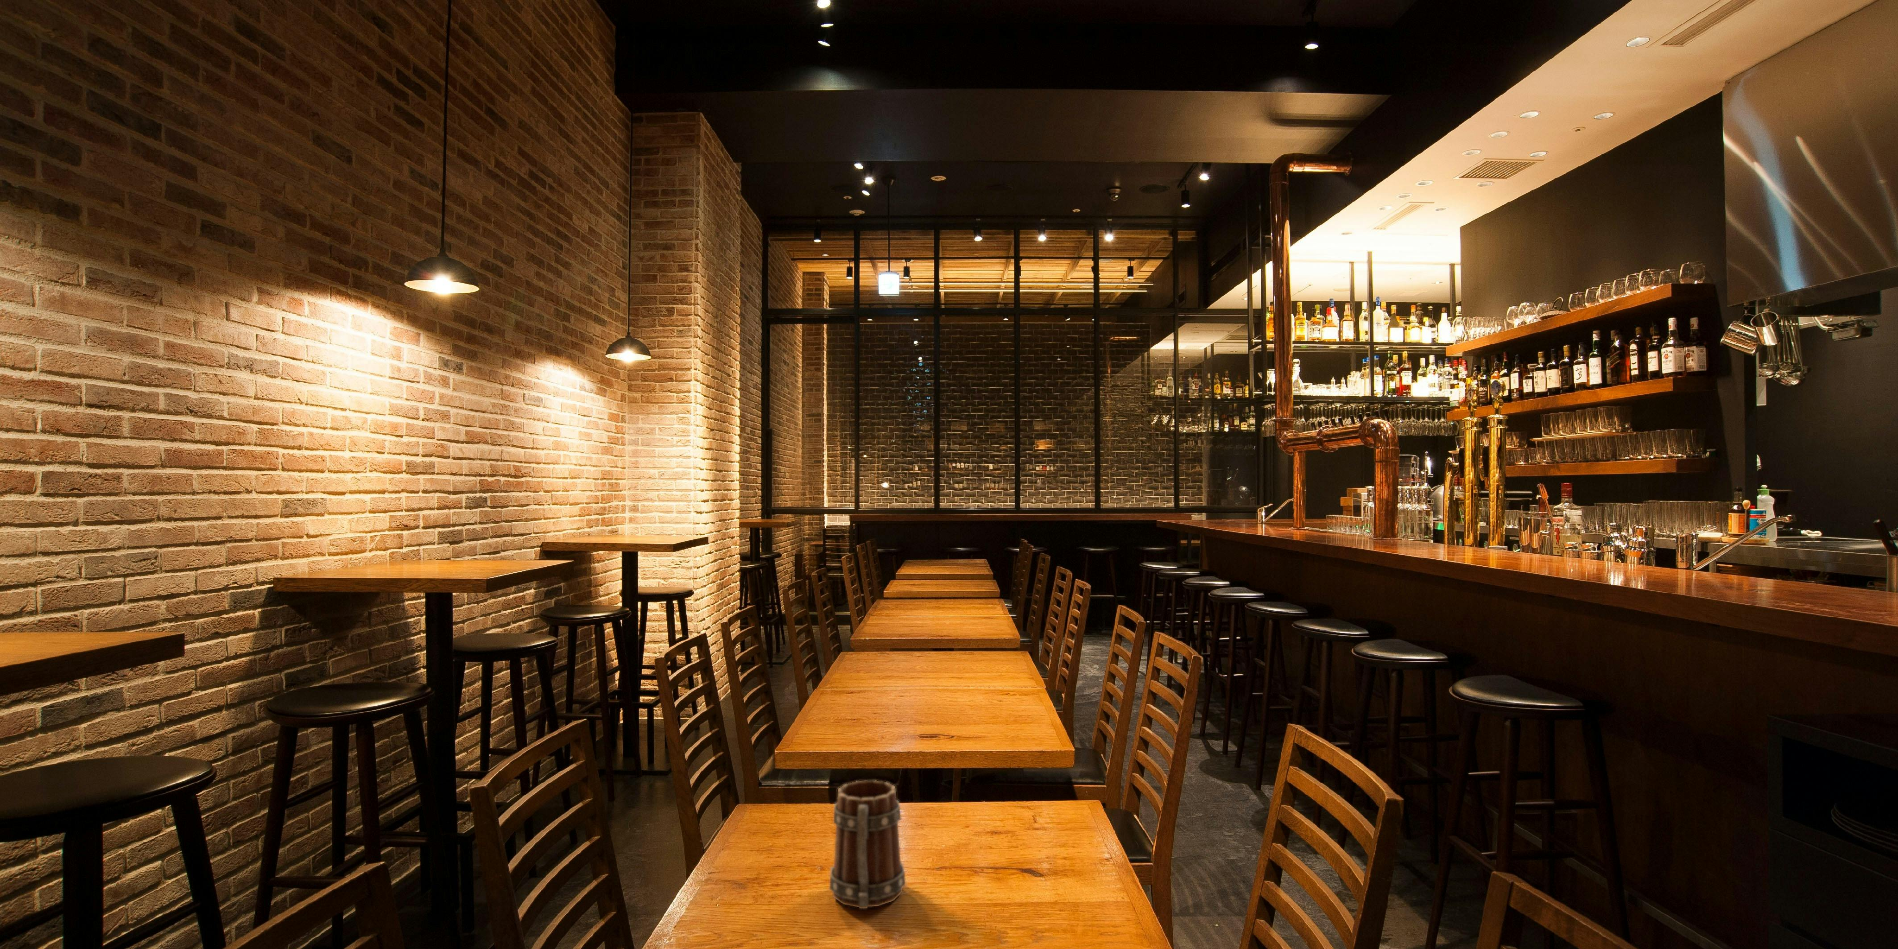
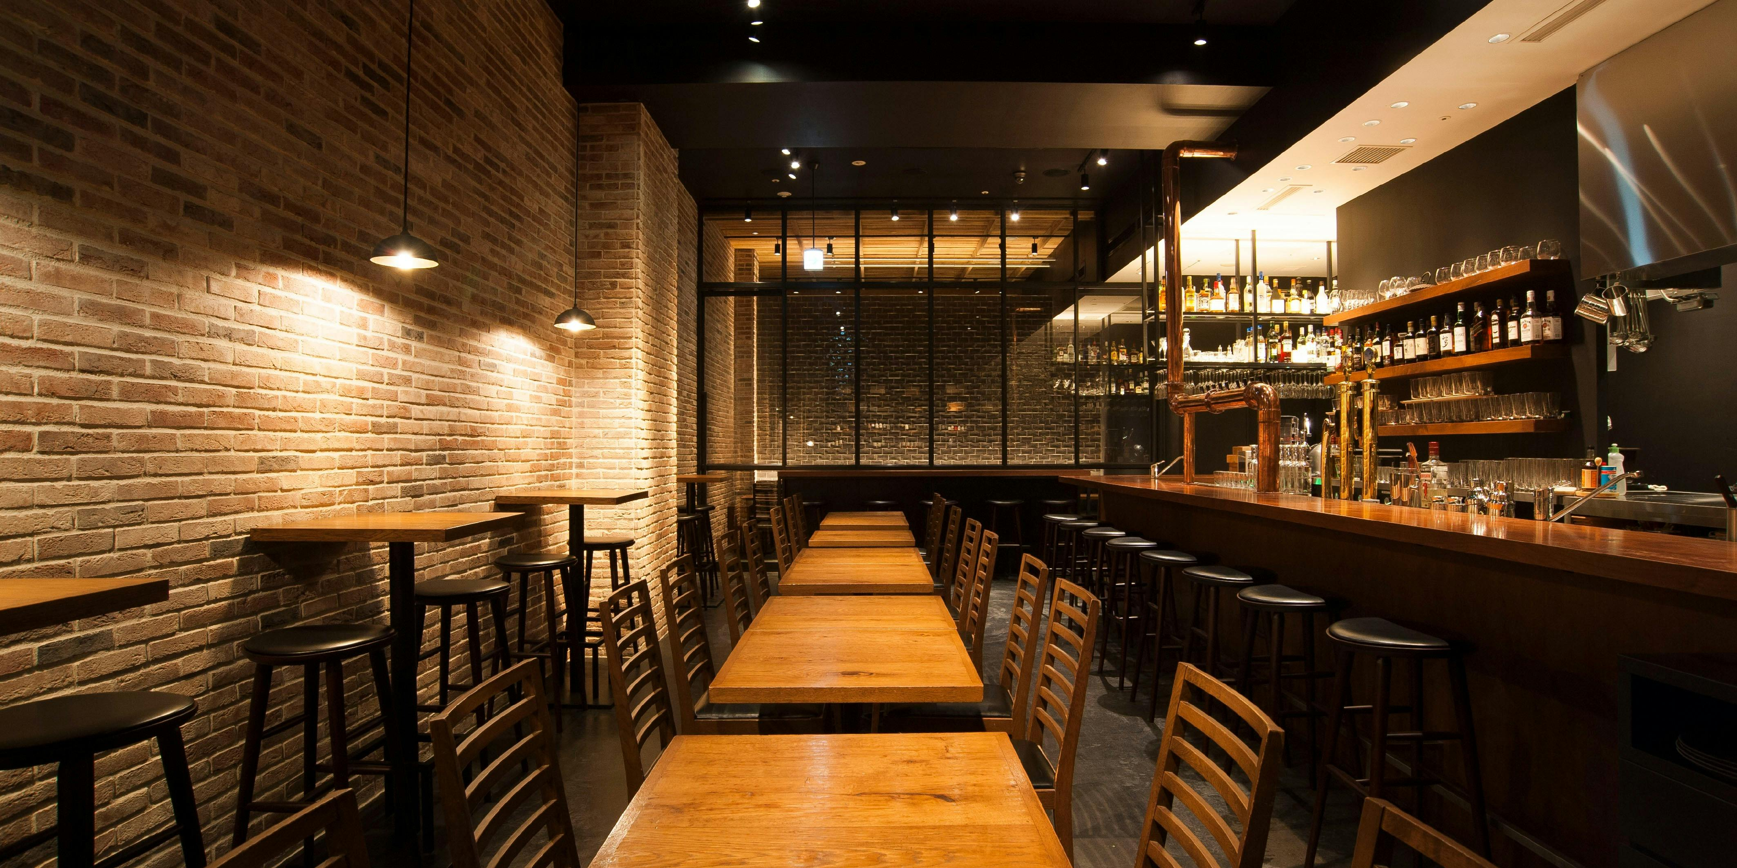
- beer mug (865, 846)
